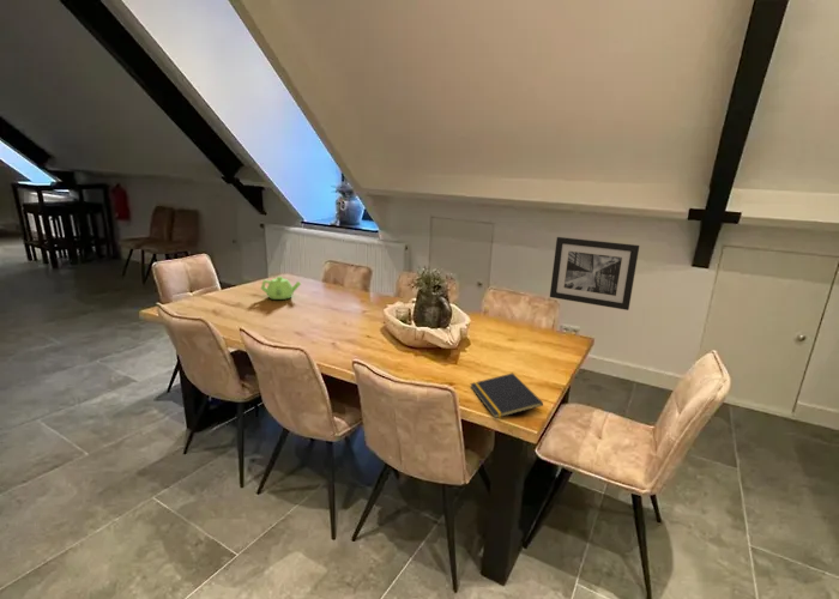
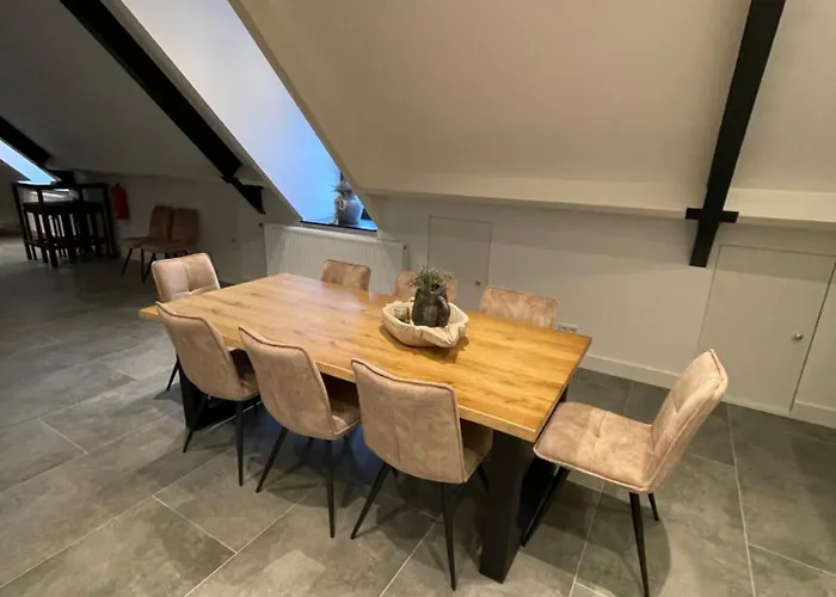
- wall art (592, 272)
- teapot (280, 288)
- notepad (505, 393)
